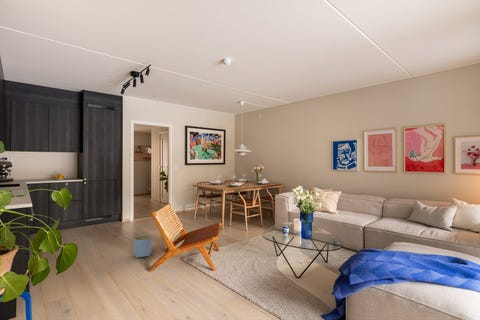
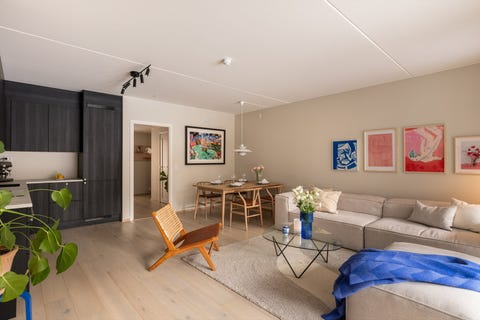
- planter (142, 246)
